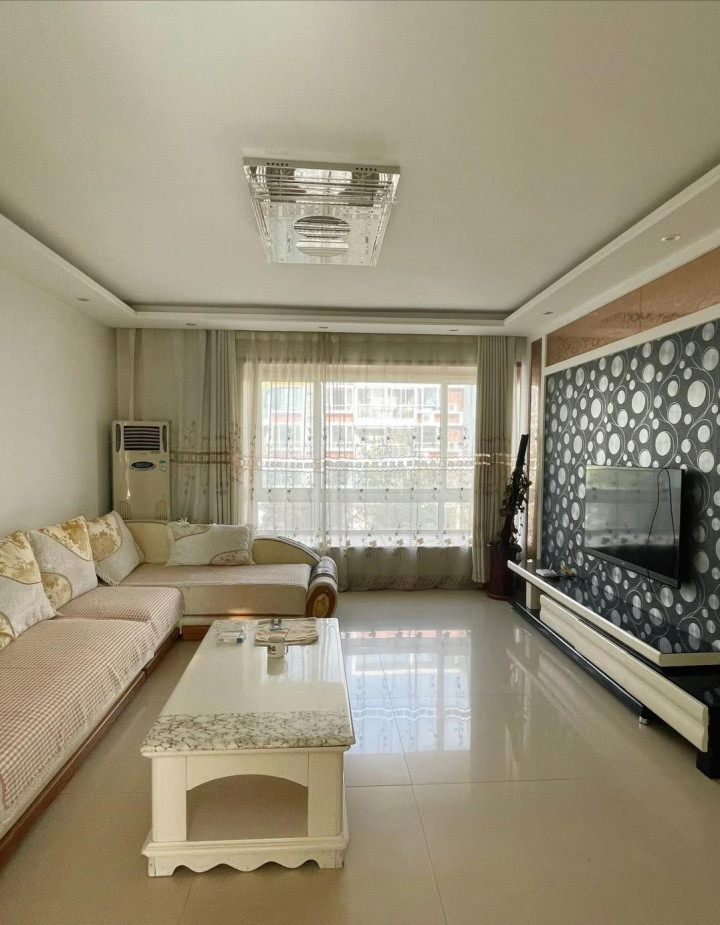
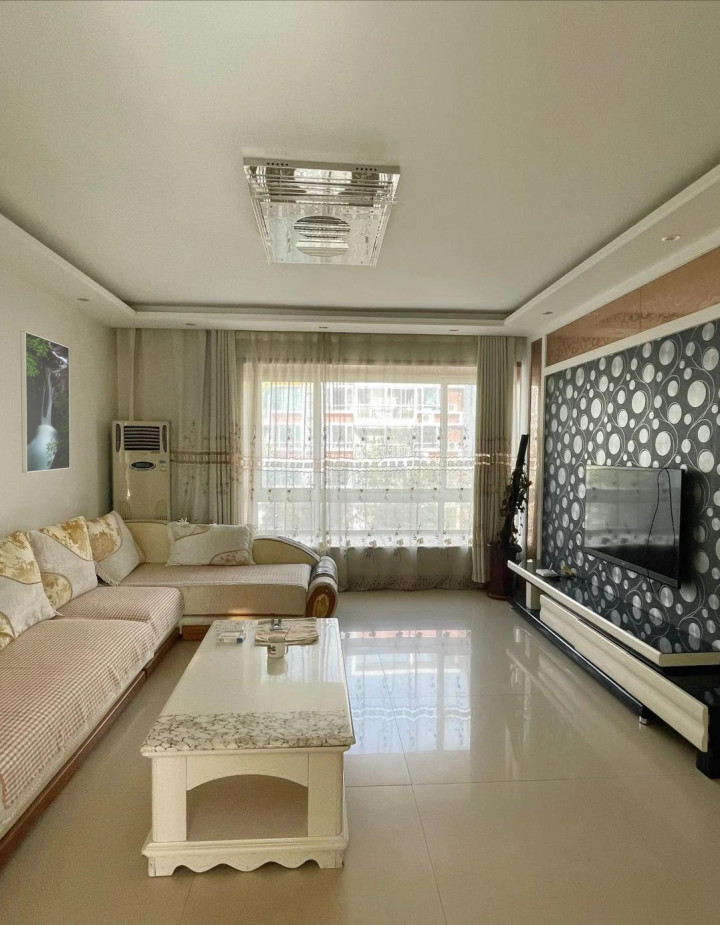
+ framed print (47, 405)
